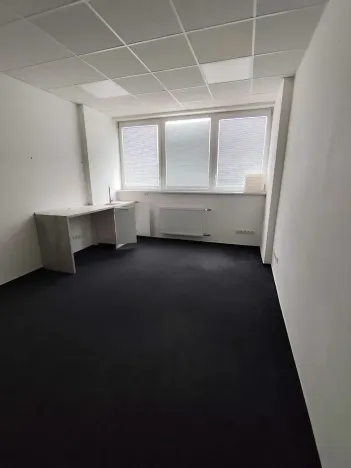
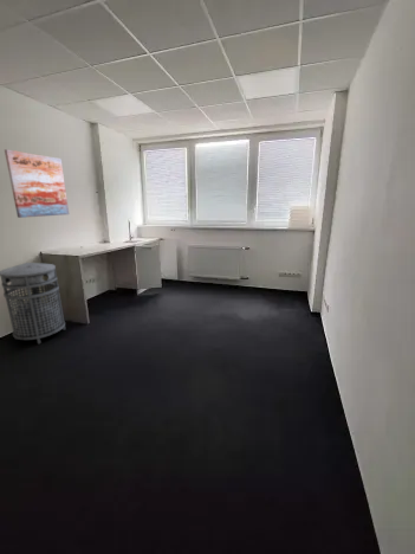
+ wall art (40, 186)
+ trash can (34, 299)
